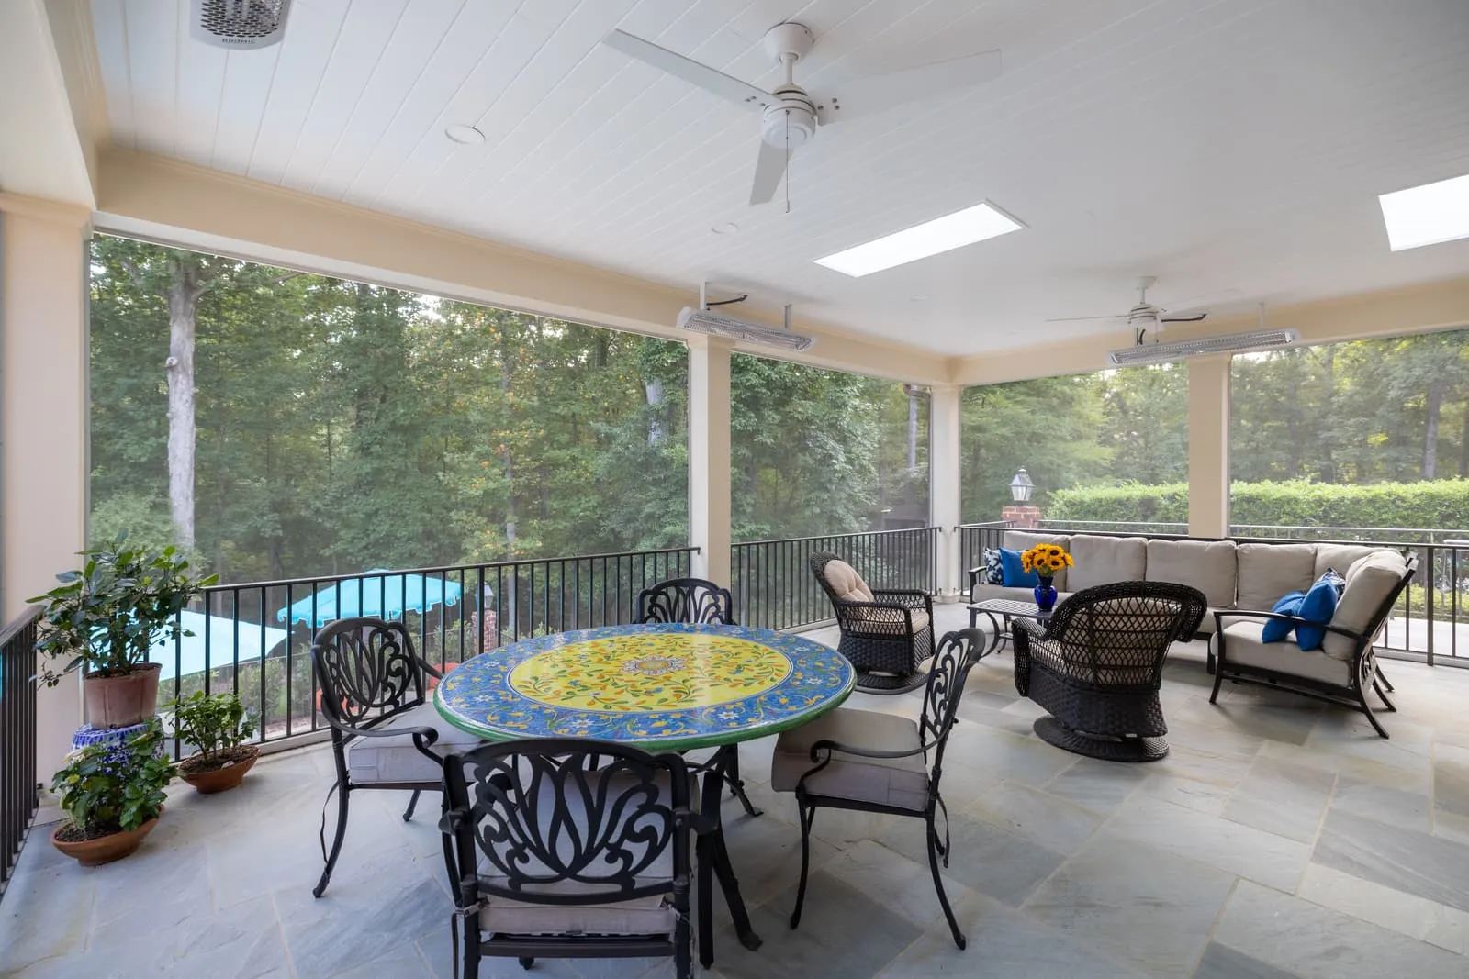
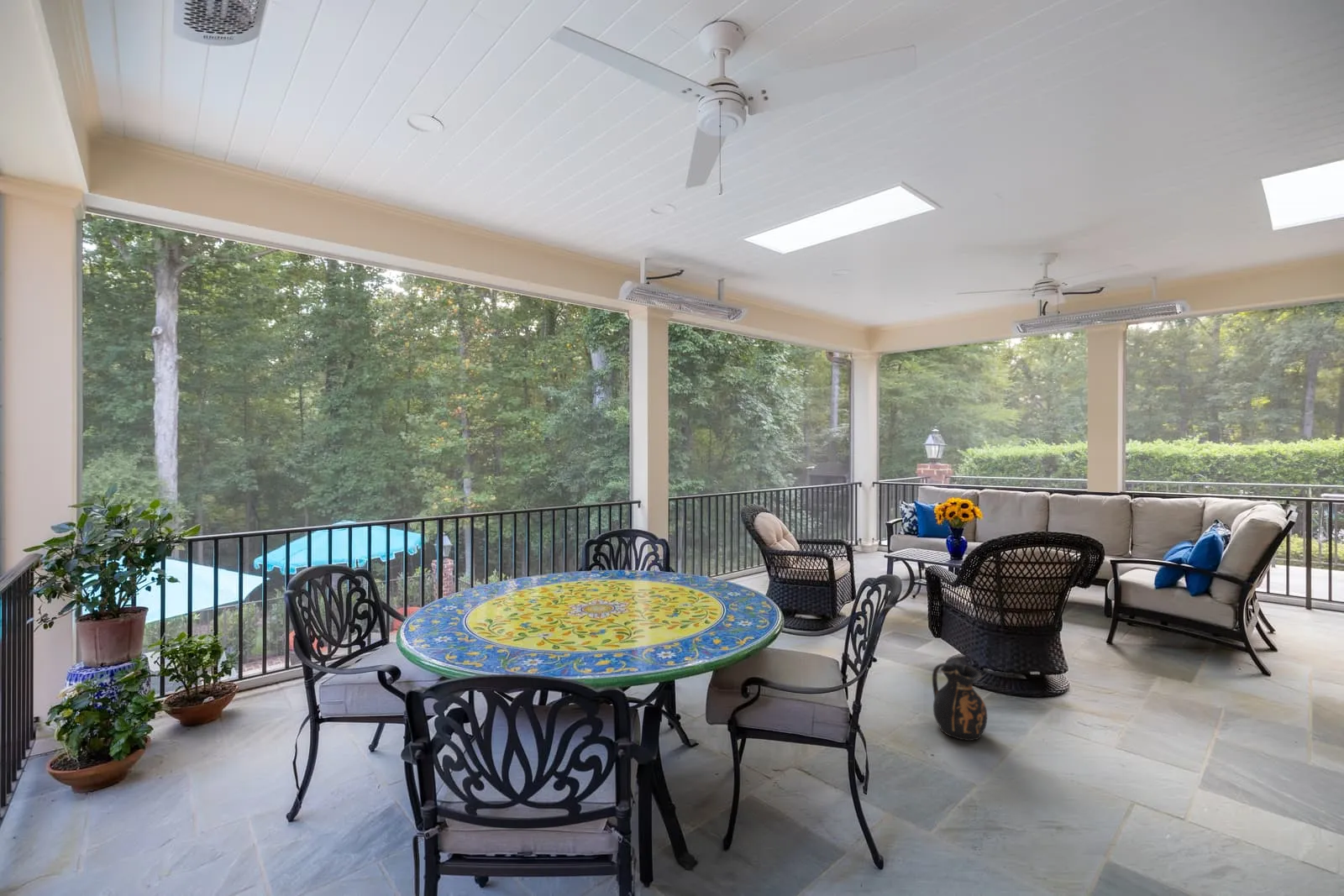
+ ceramic jug (959, 699)
